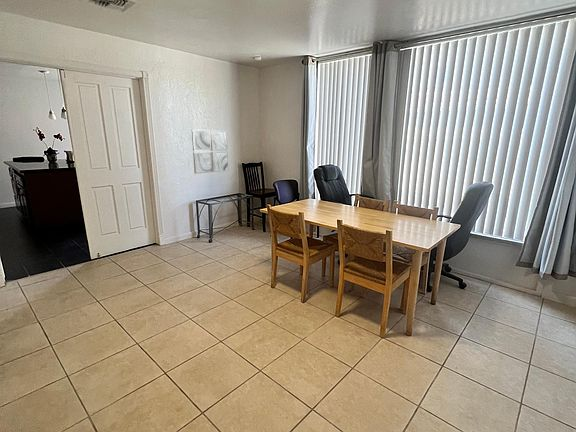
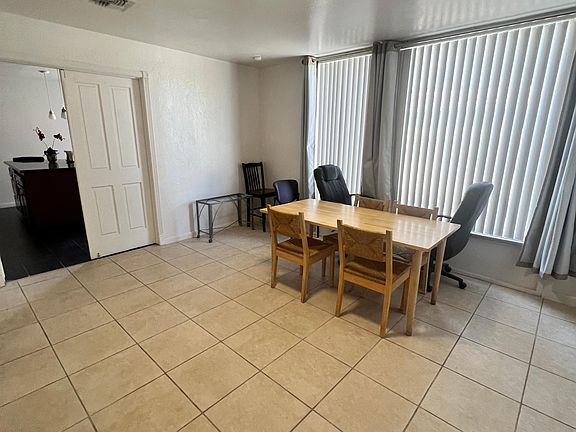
- wall art (211, 150)
